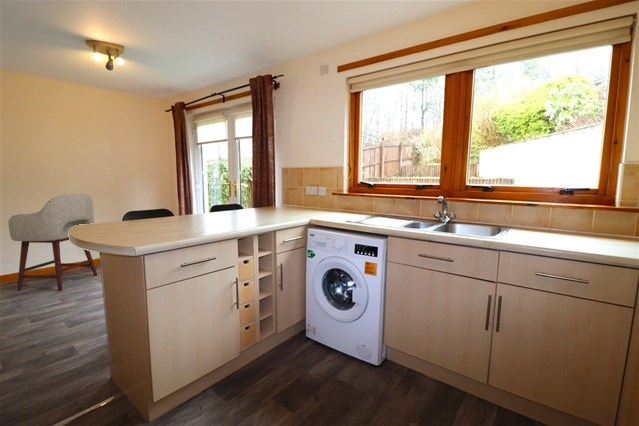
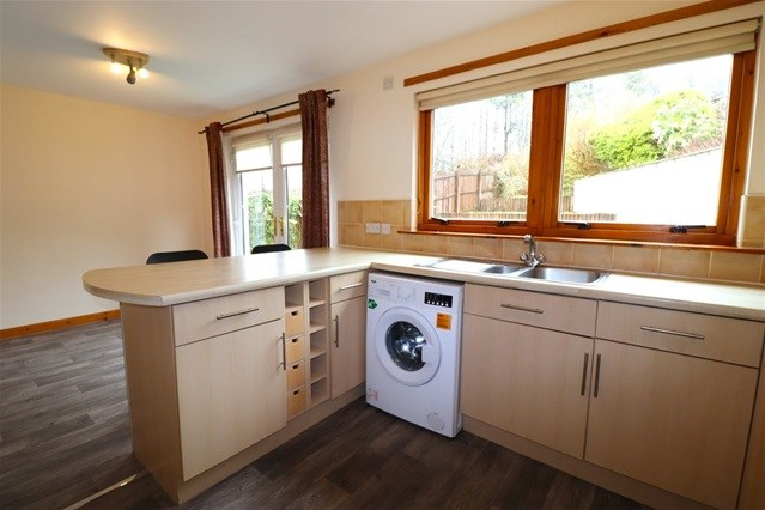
- bar stool (56, 239)
